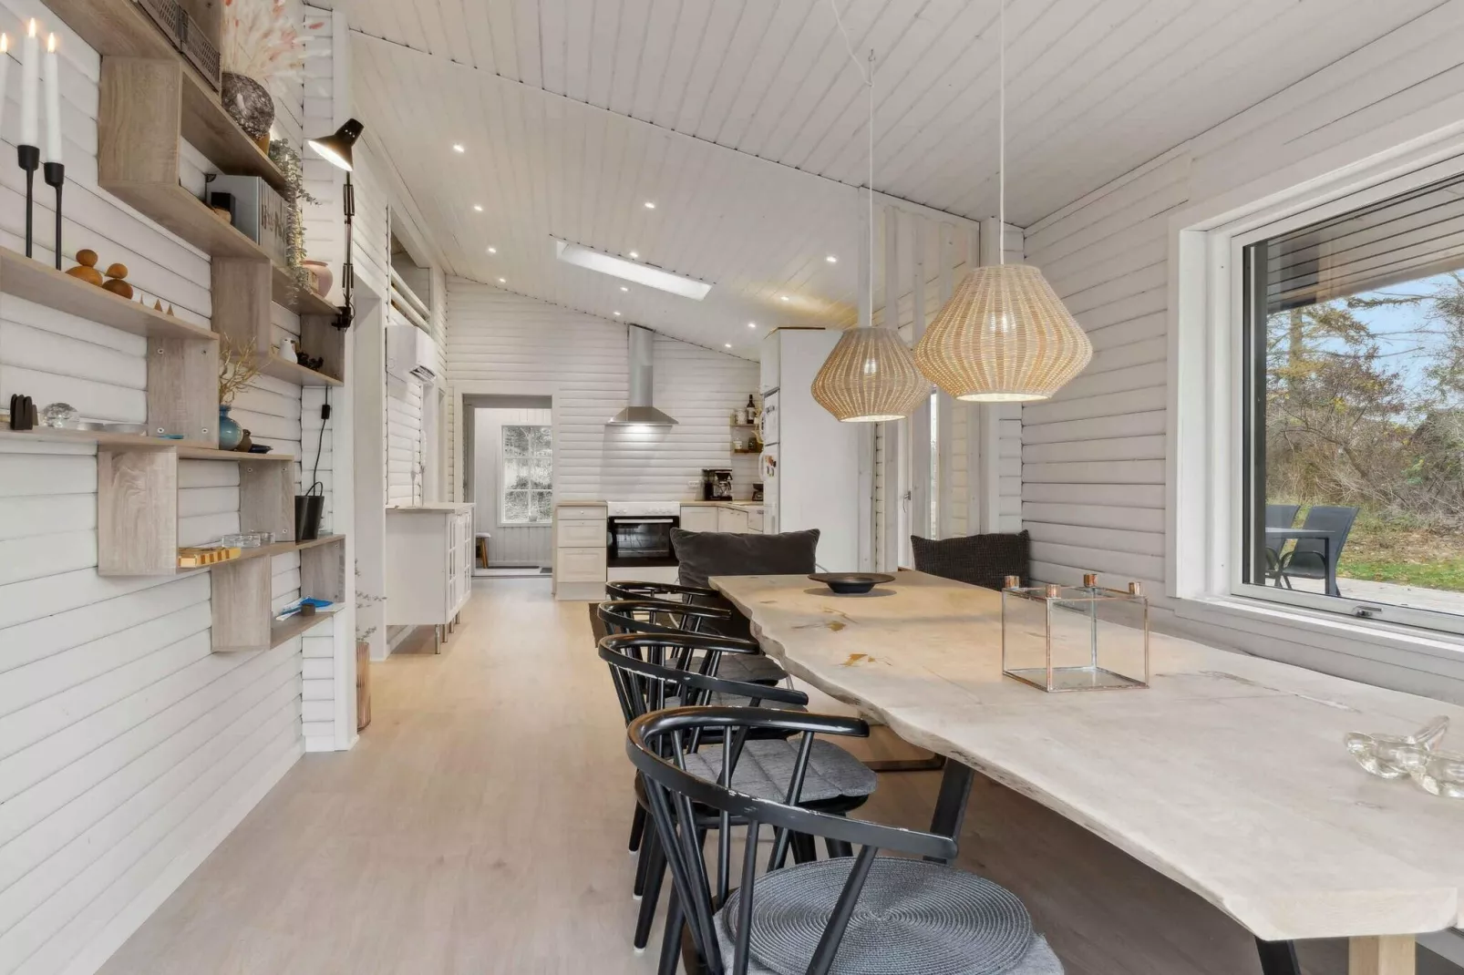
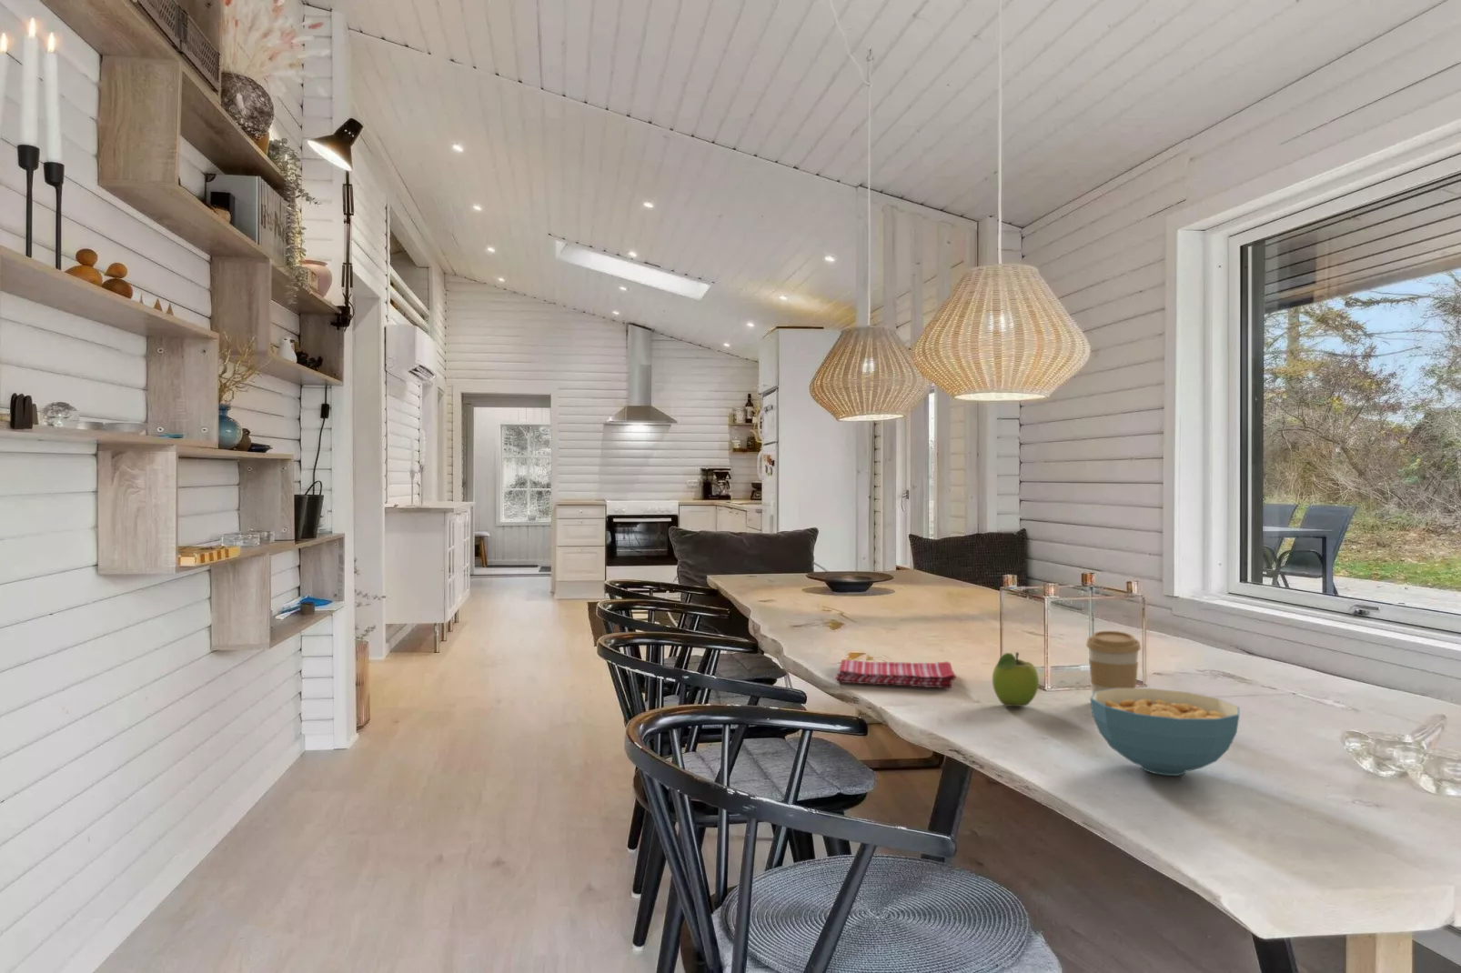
+ fruit (1012, 679)
+ coffee cup (1112, 668)
+ cereal bowl (1162, 735)
+ dish towel (895, 671)
